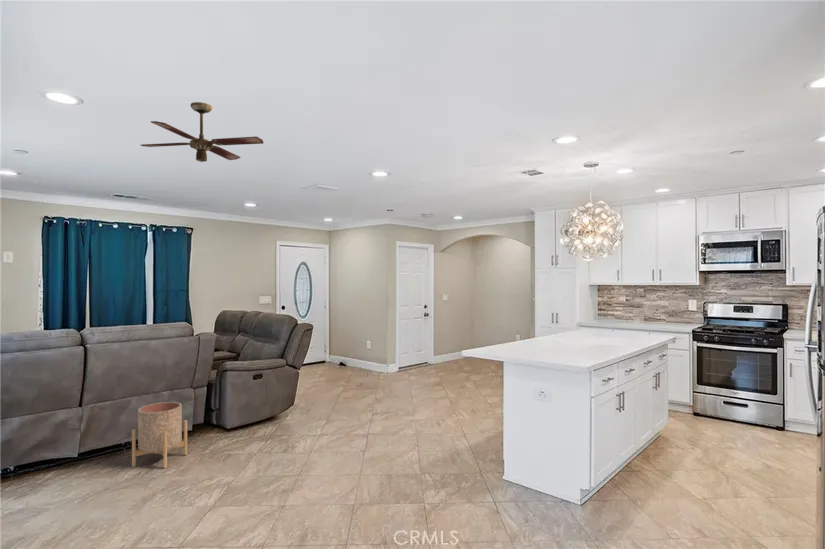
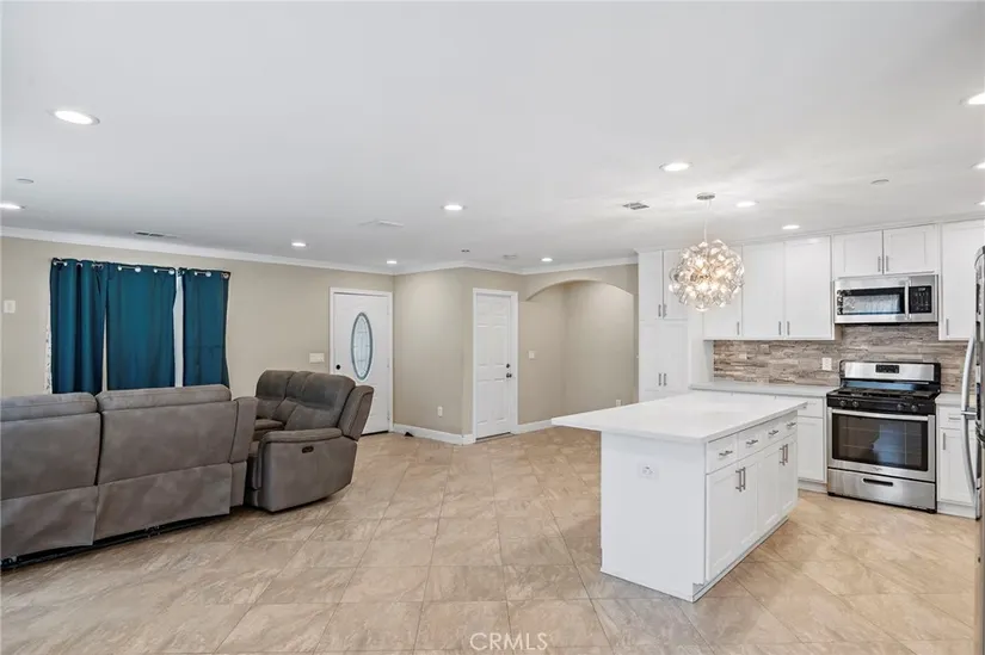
- ceiling fan (201, 133)
- planter (160, 433)
